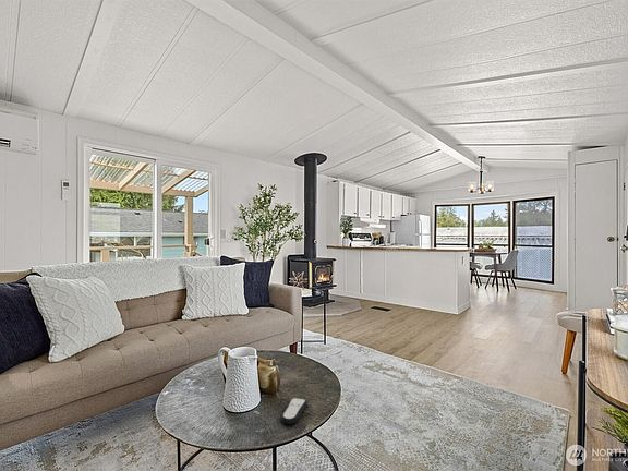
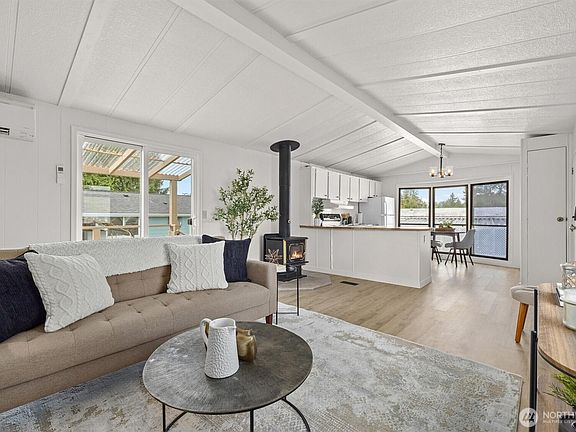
- remote control (293, 410)
